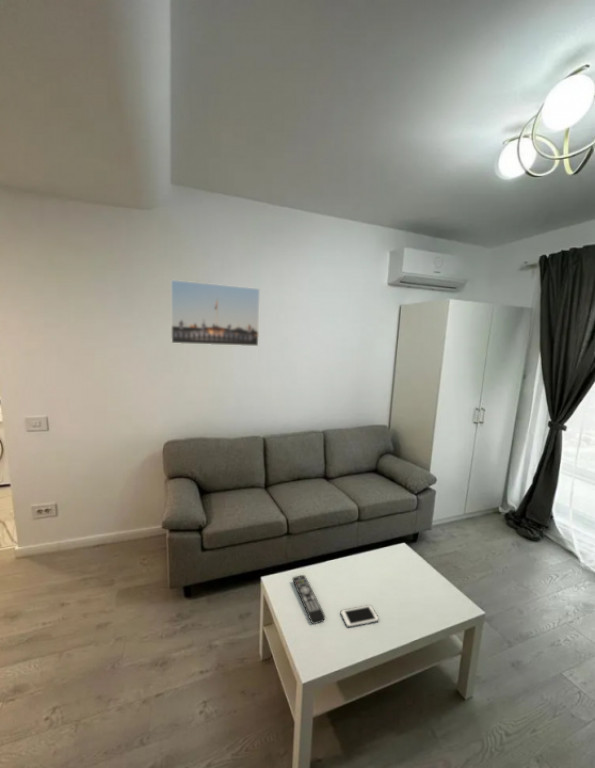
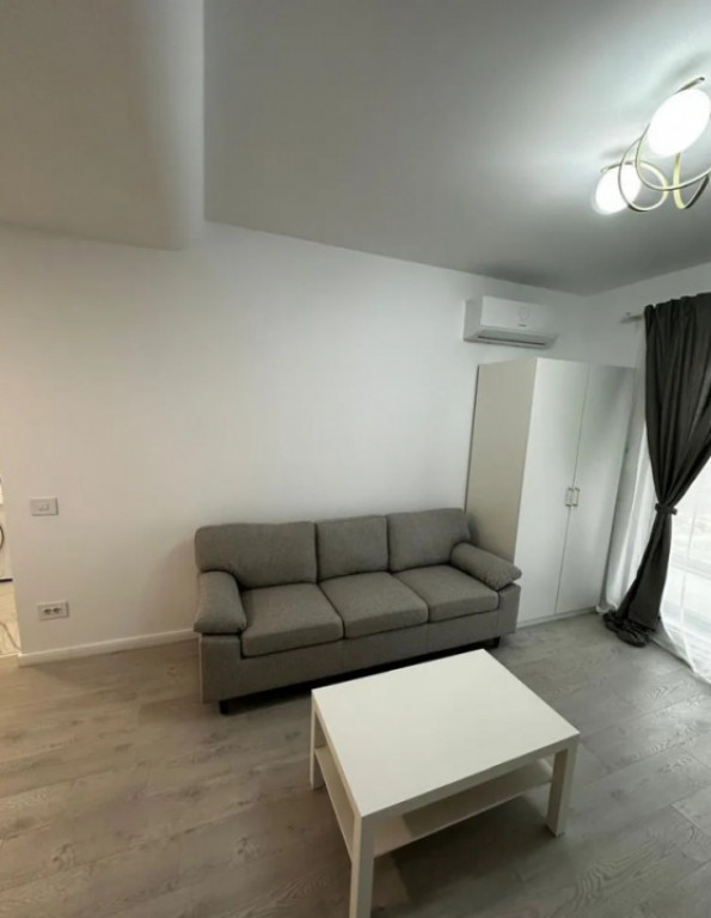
- remote control (307, 597)
- cell phone (359, 616)
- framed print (217, 315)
